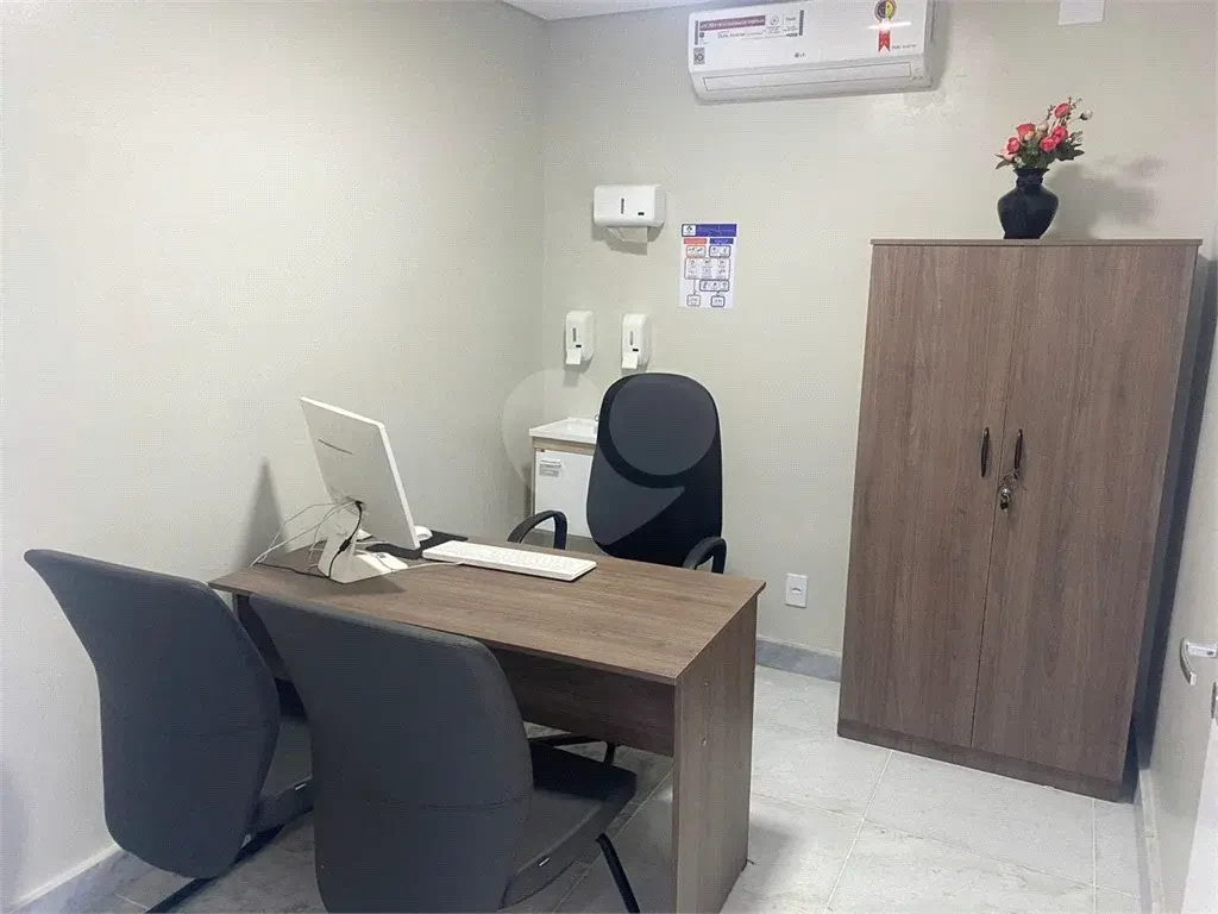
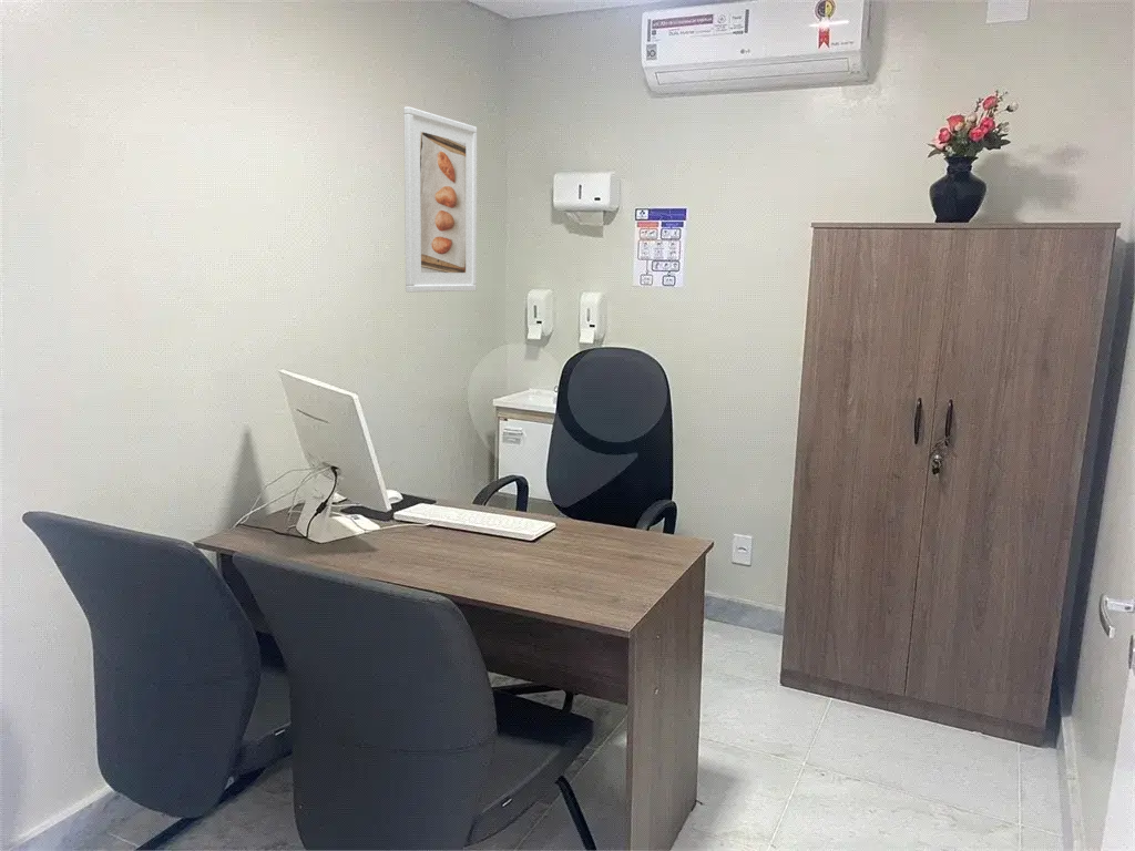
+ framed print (442, 205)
